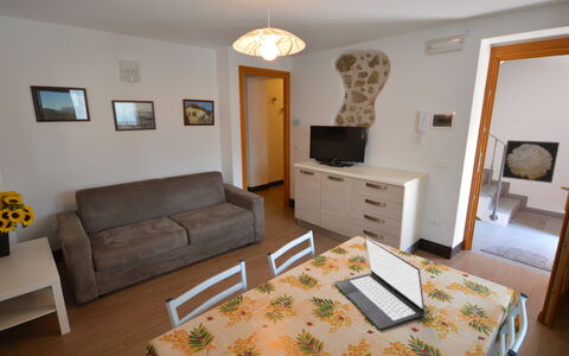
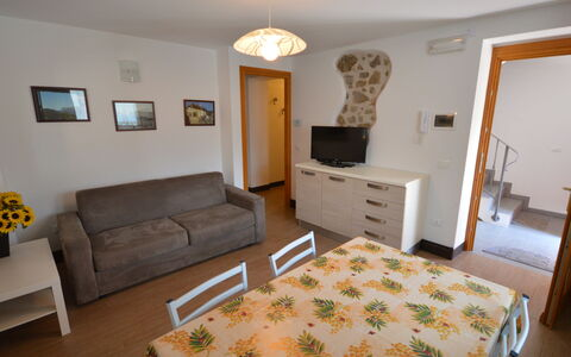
- laptop (376, 275)
- wall art (529, 160)
